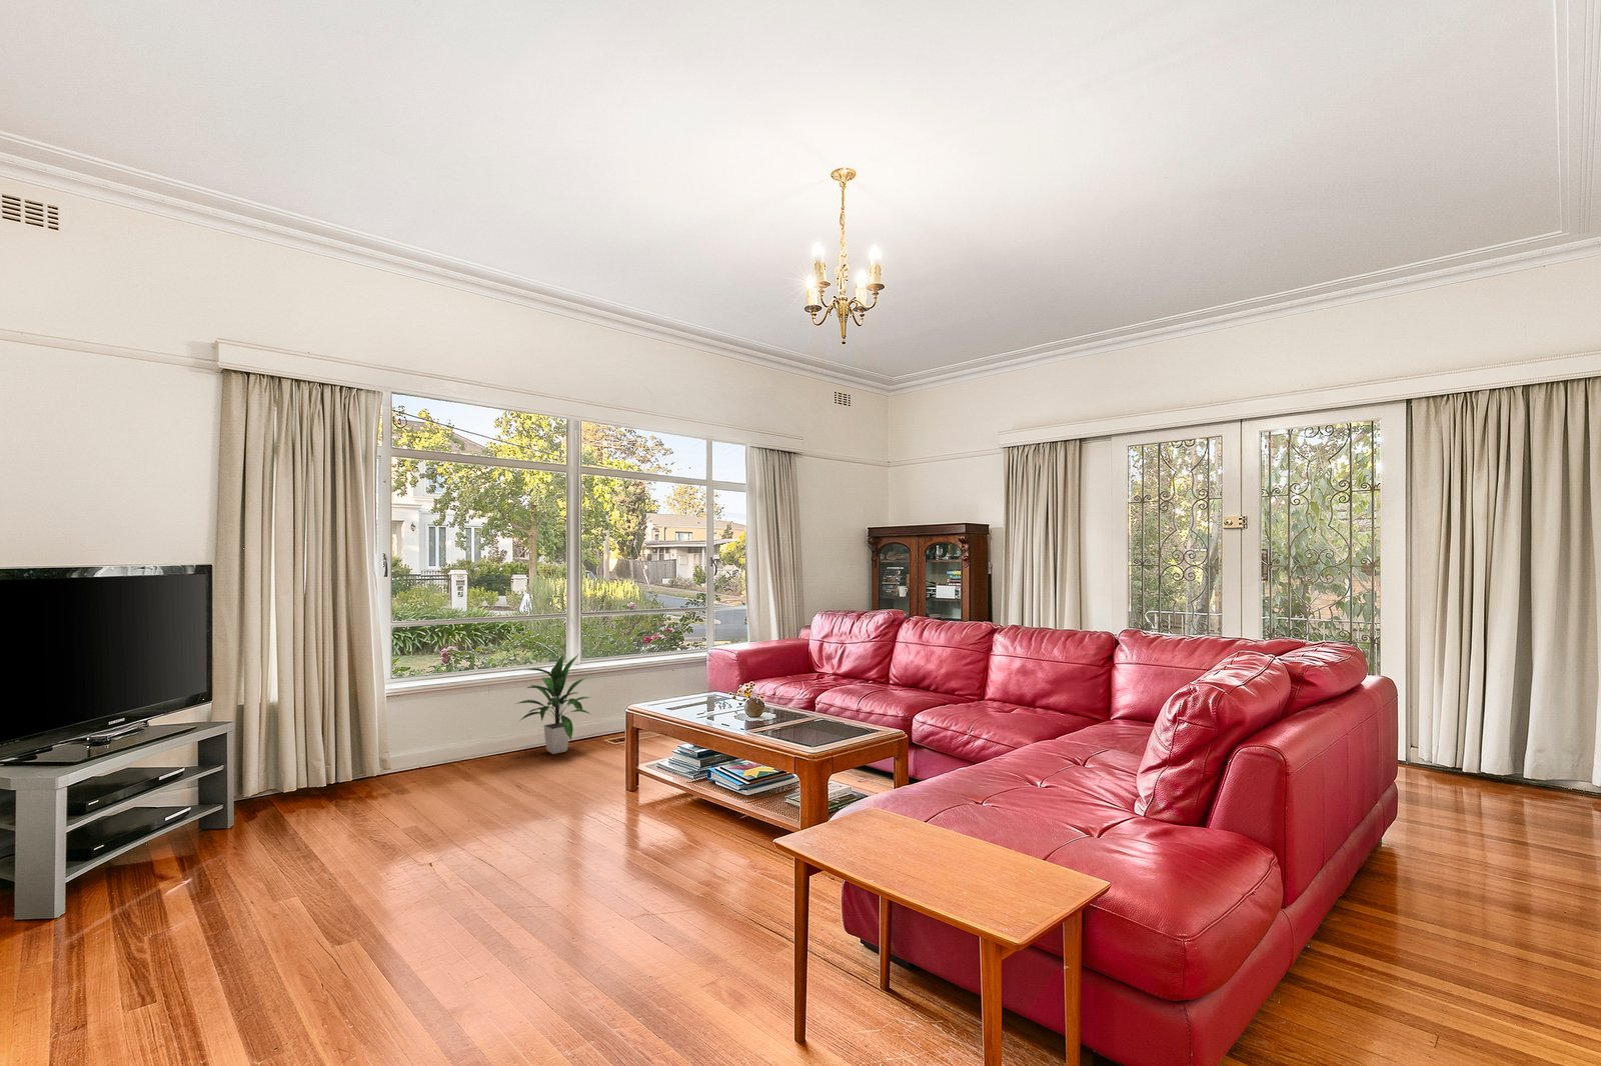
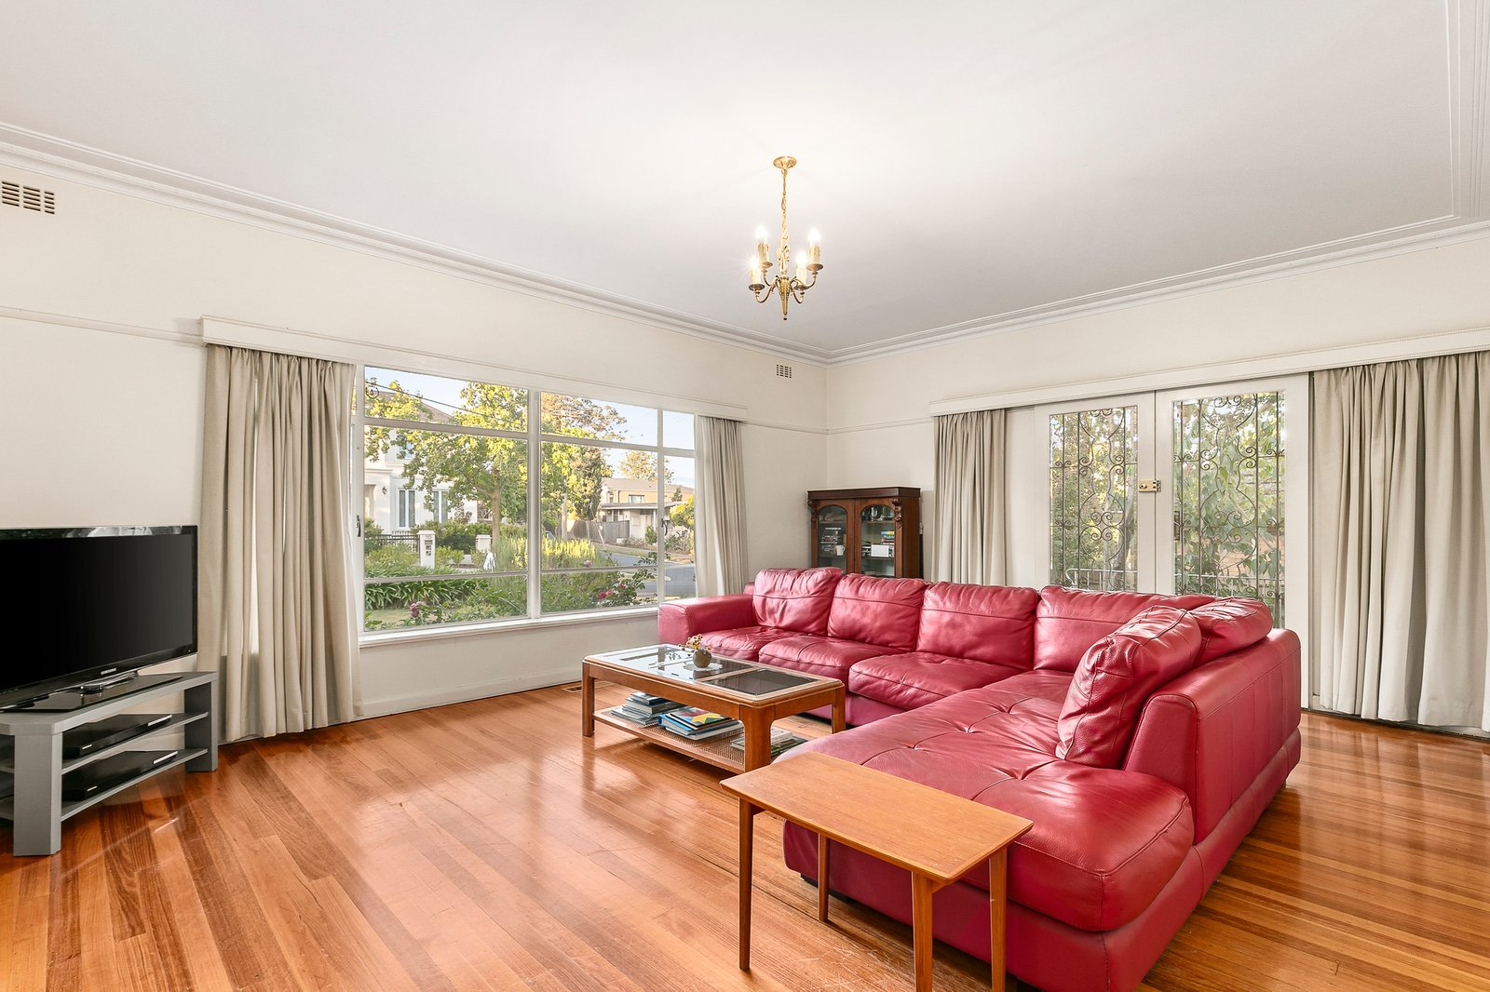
- indoor plant (556, 703)
